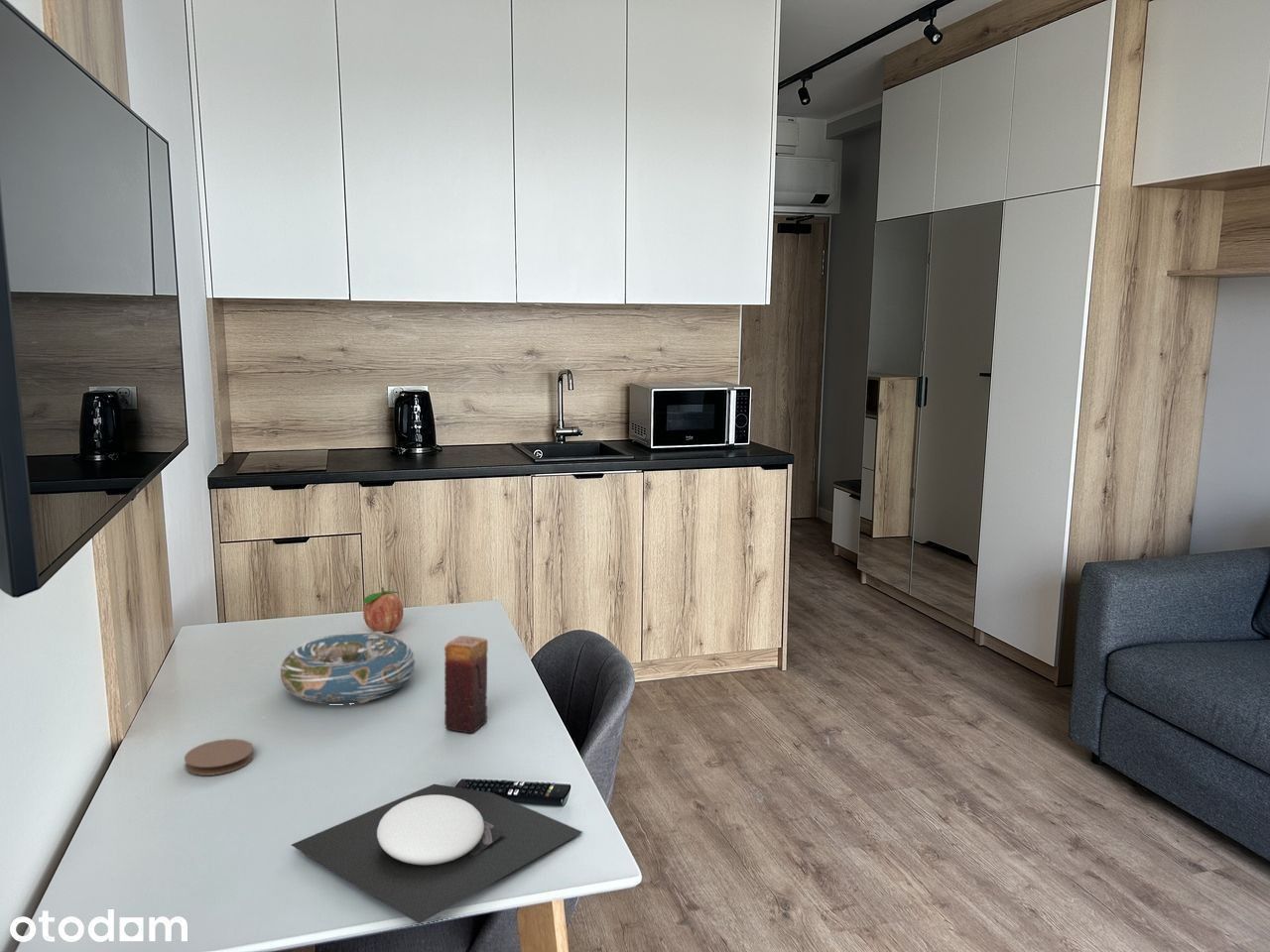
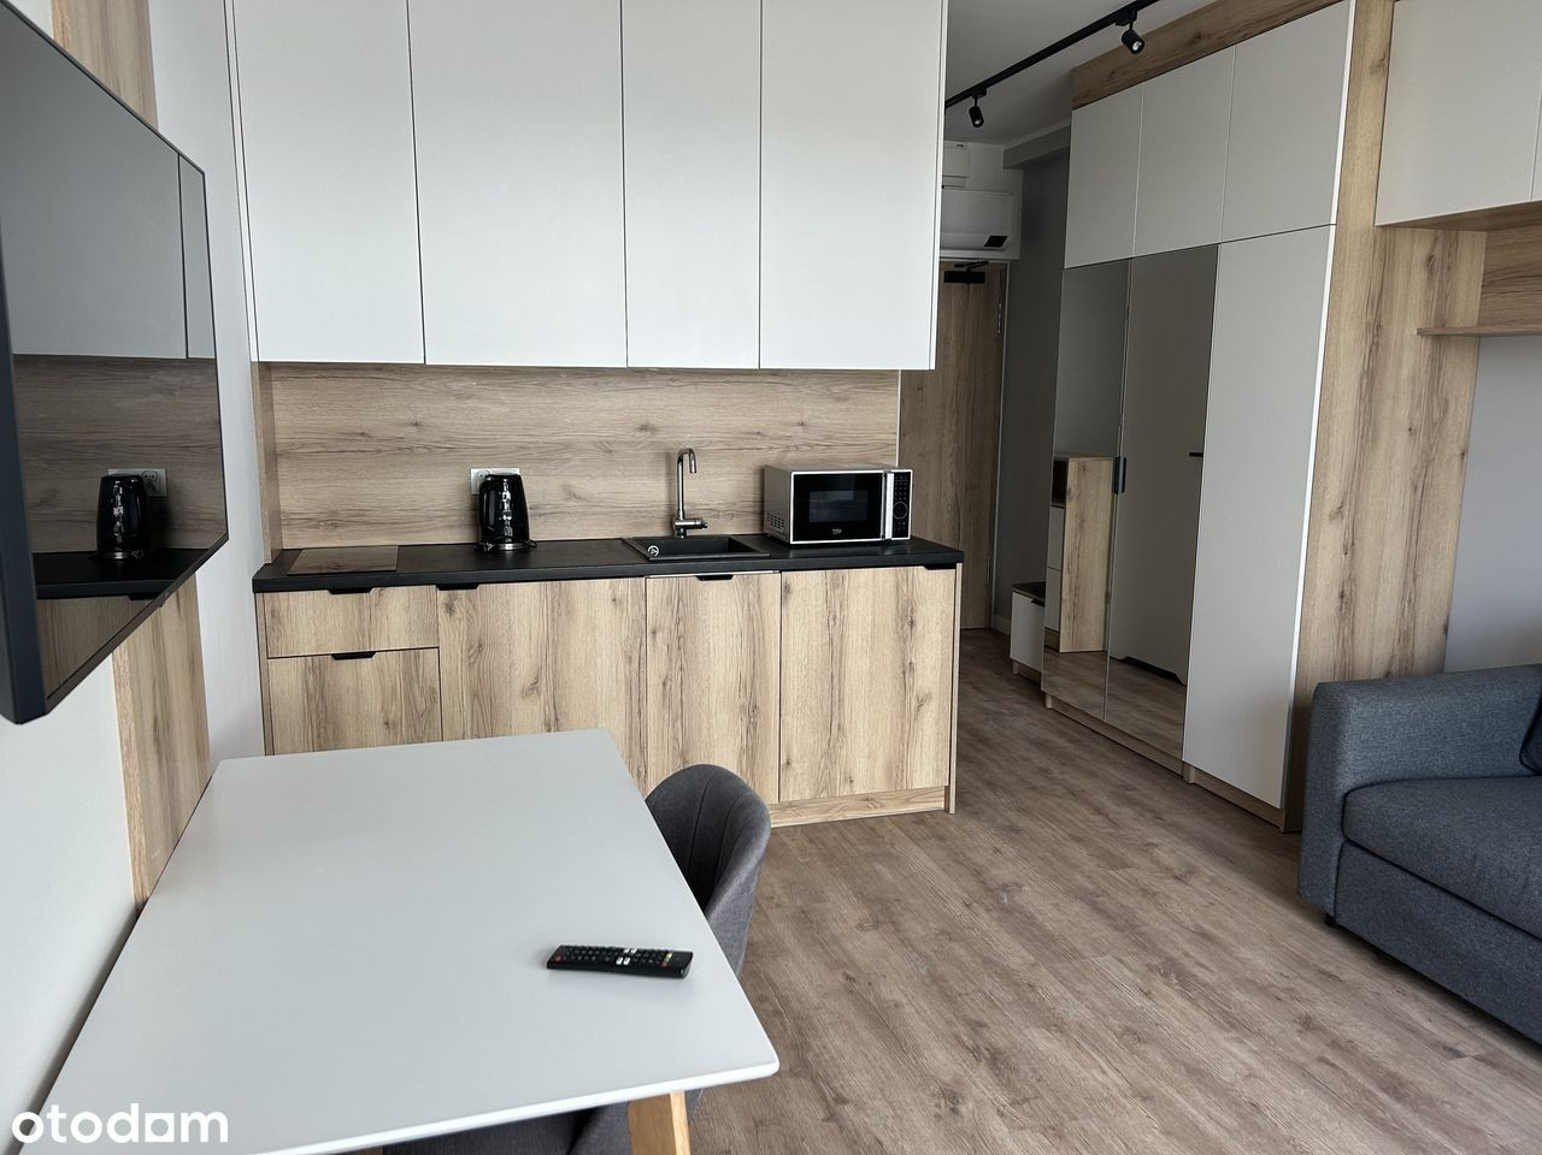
- candle (465, 682)
- decorative bowl (348, 666)
- fruit (382, 609)
- coaster (219, 756)
- plate (439, 826)
